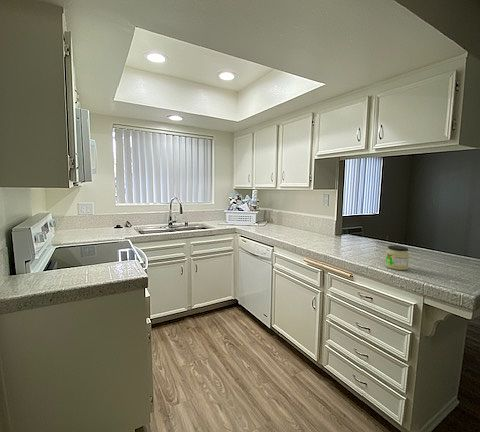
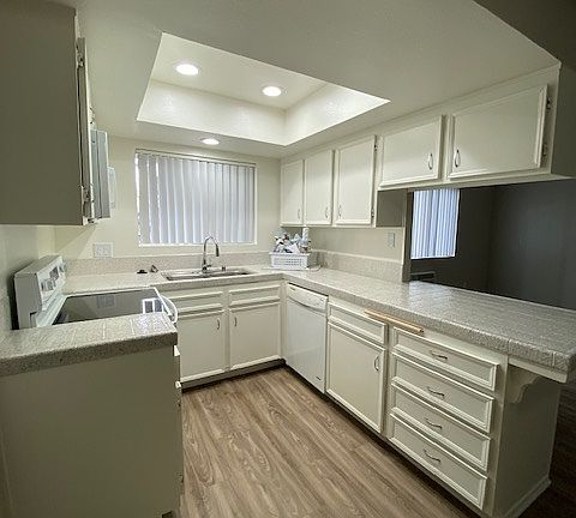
- jar (397, 257)
